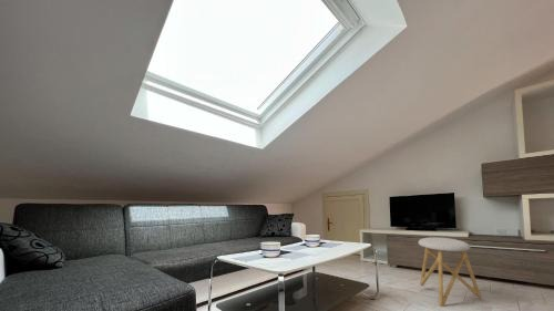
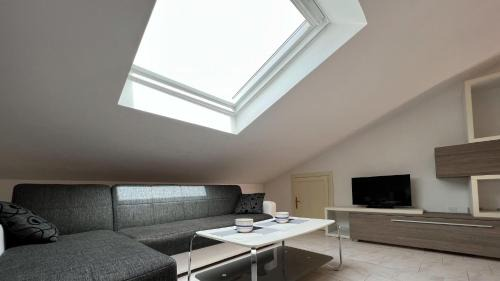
- stool (441, 269)
